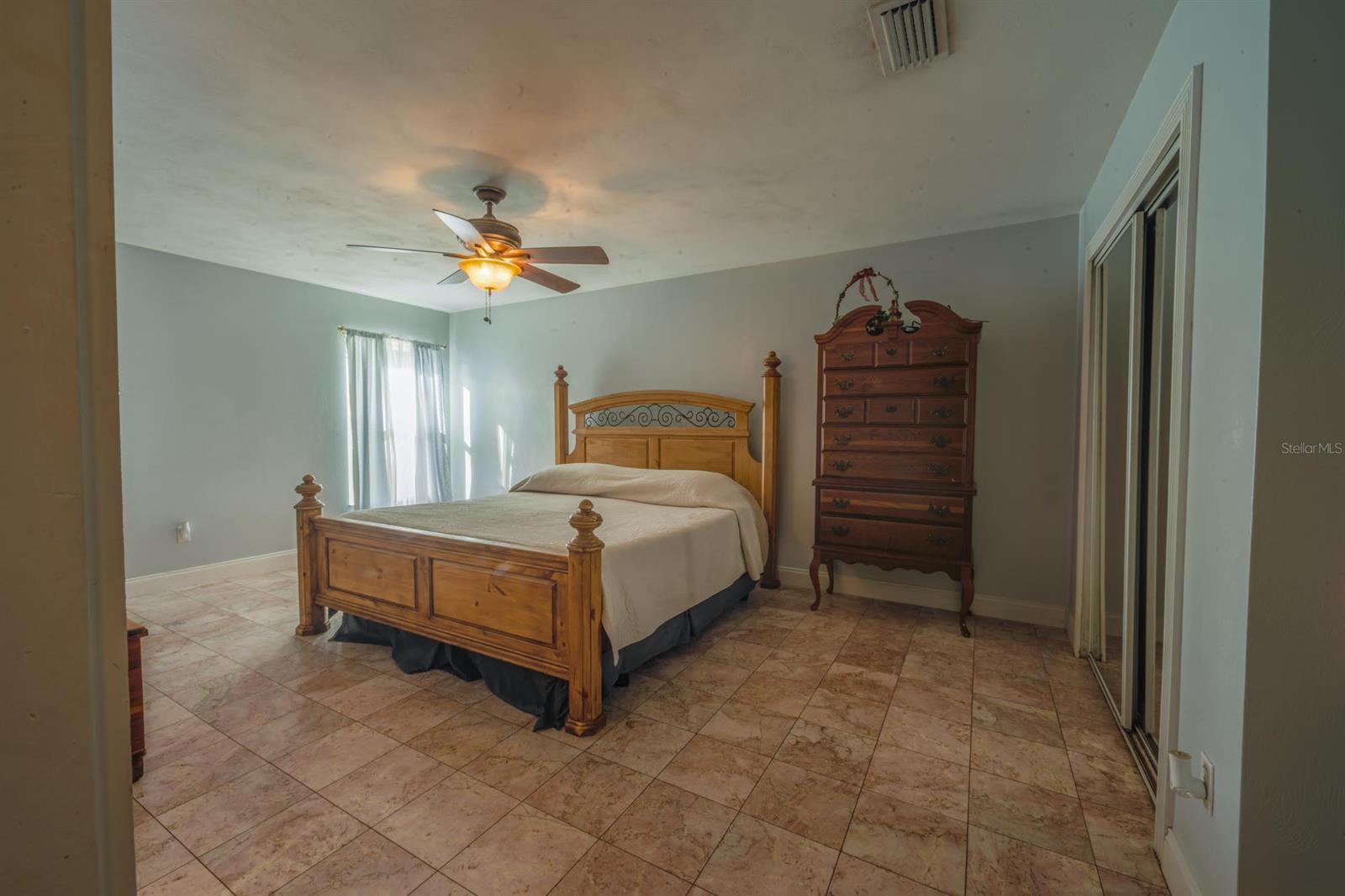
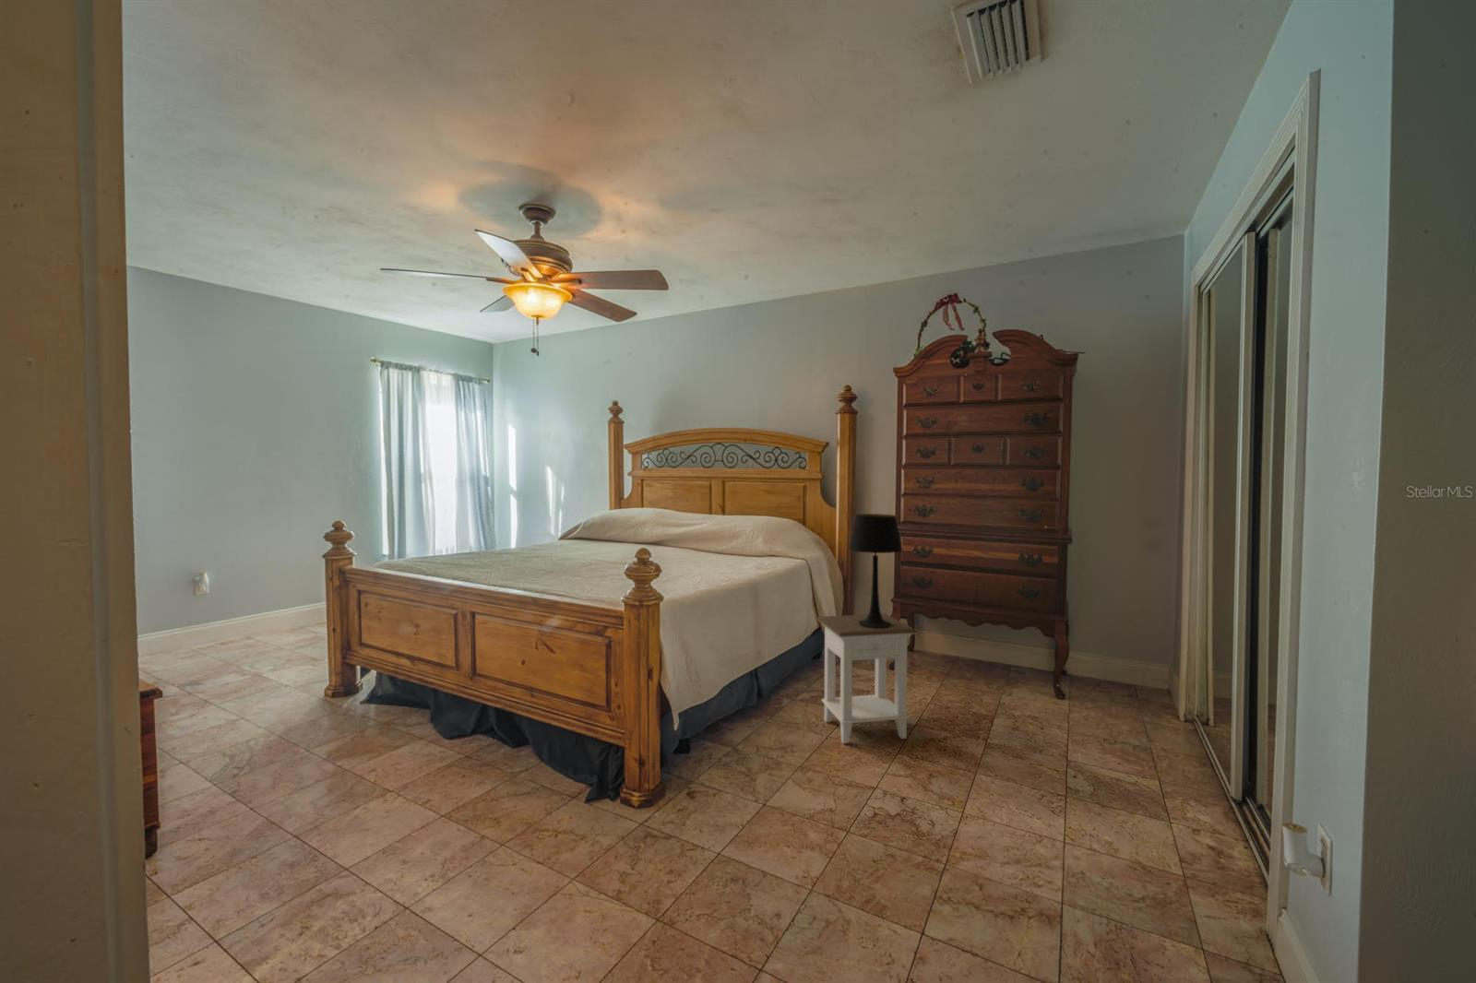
+ table lamp (875, 569)
+ nightstand (876, 676)
